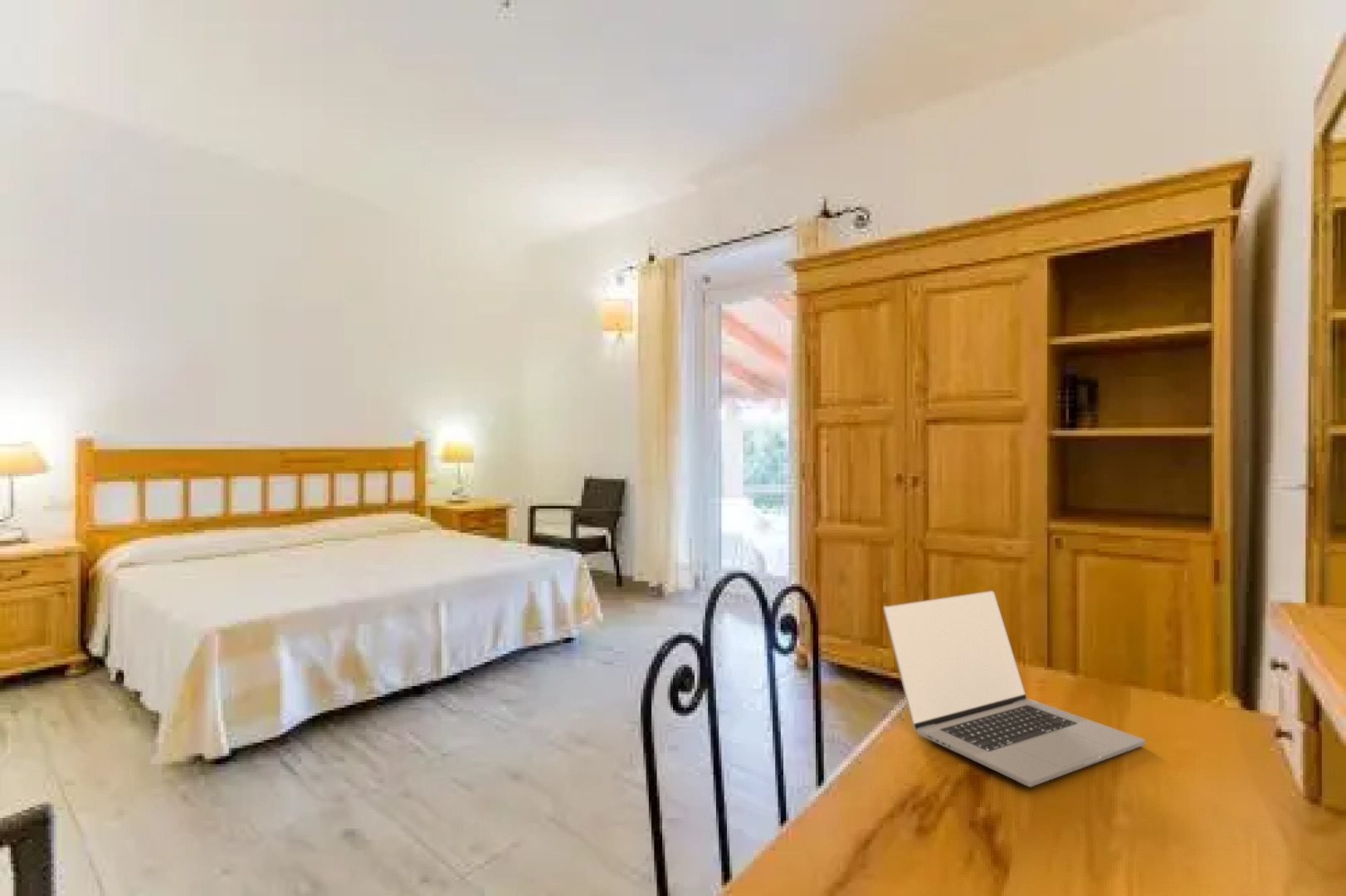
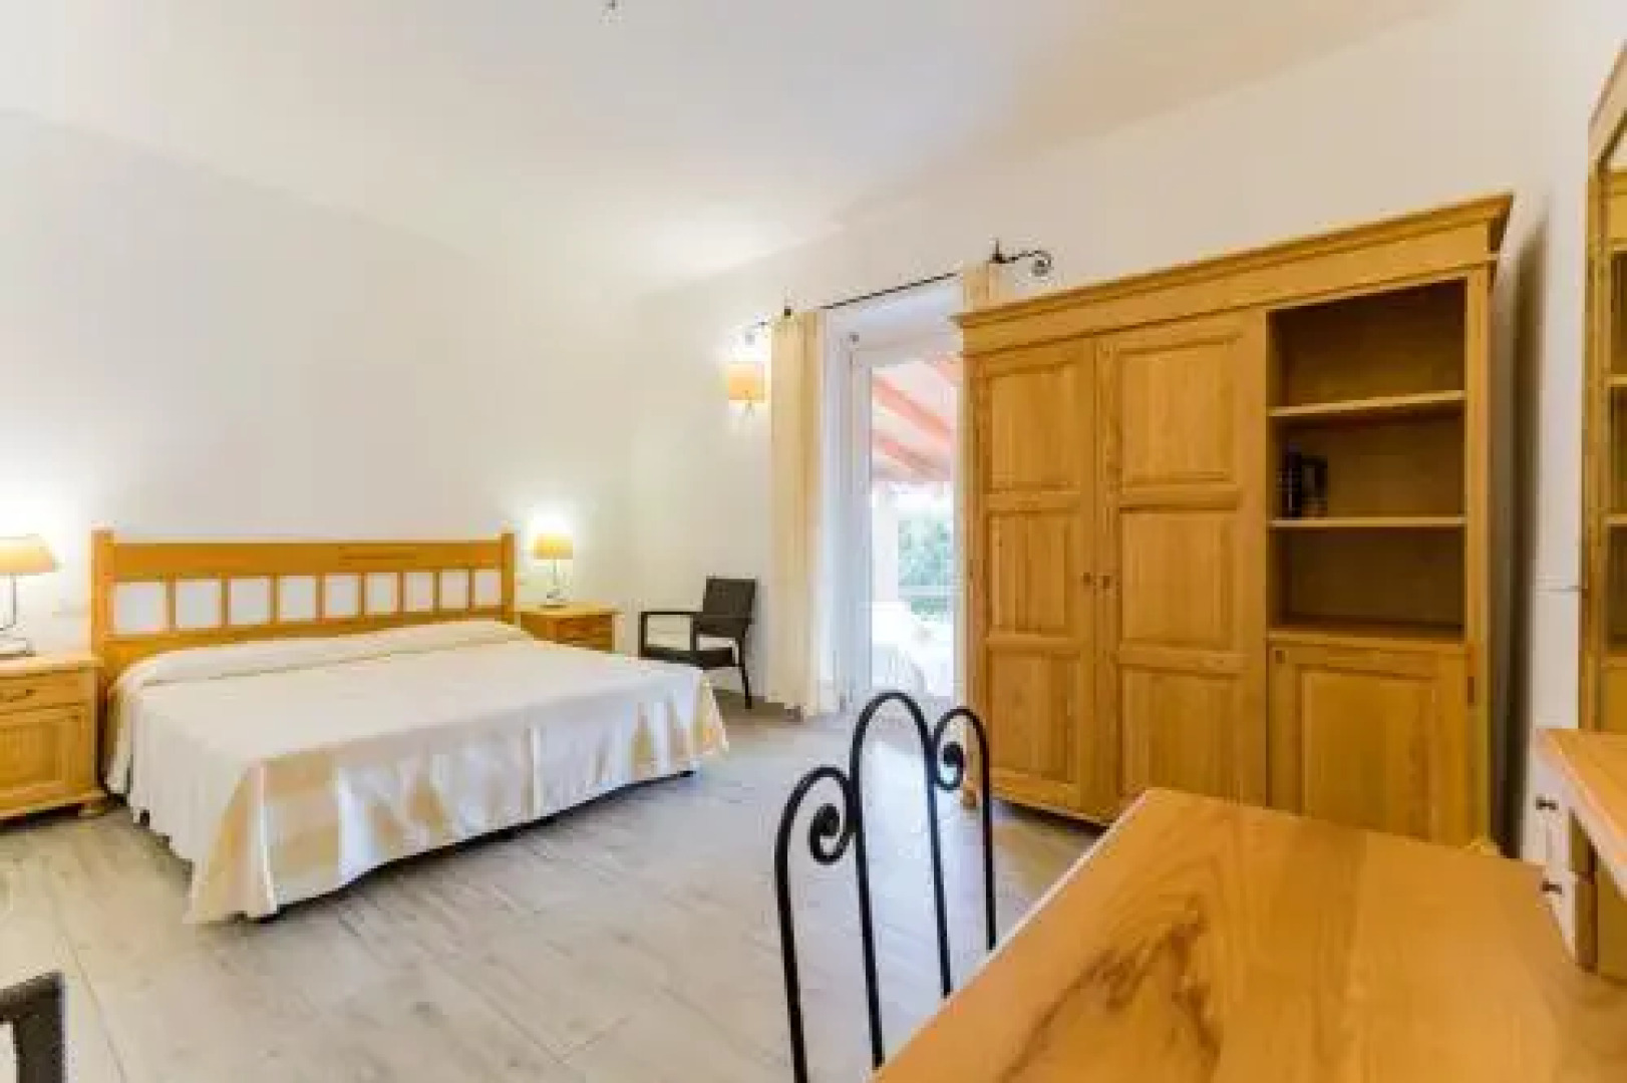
- laptop (1007, 673)
